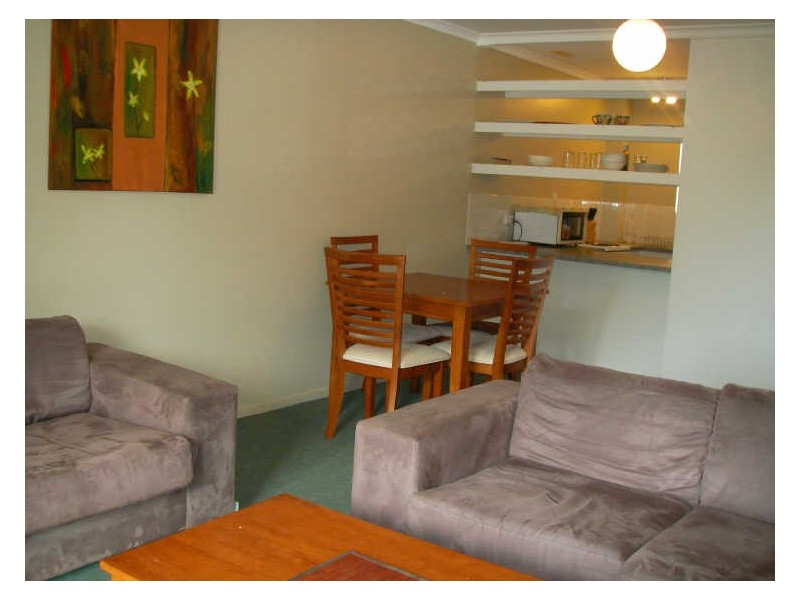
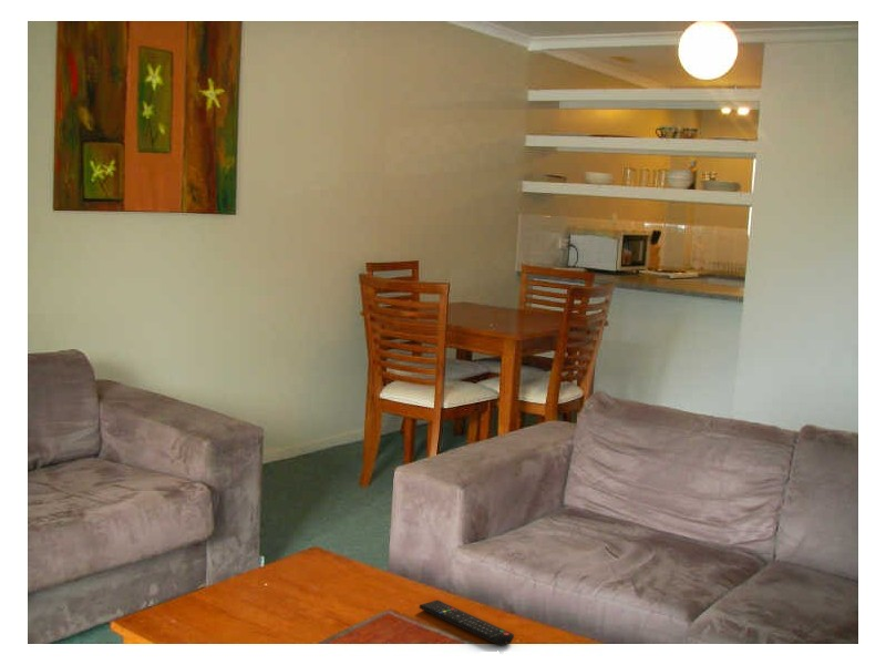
+ remote control (465, 622)
